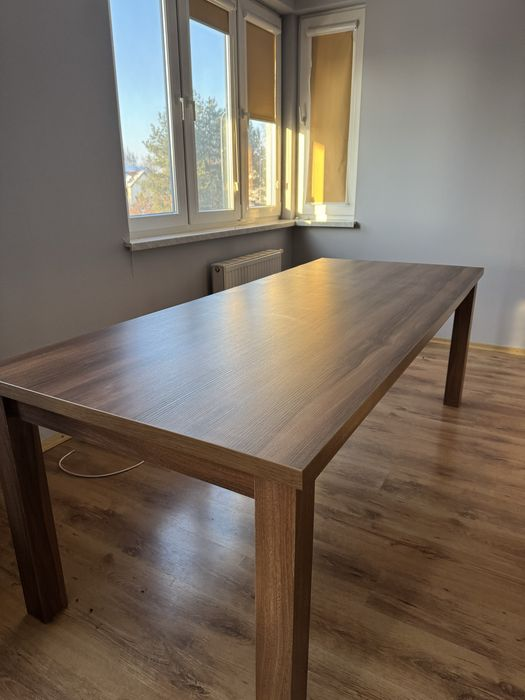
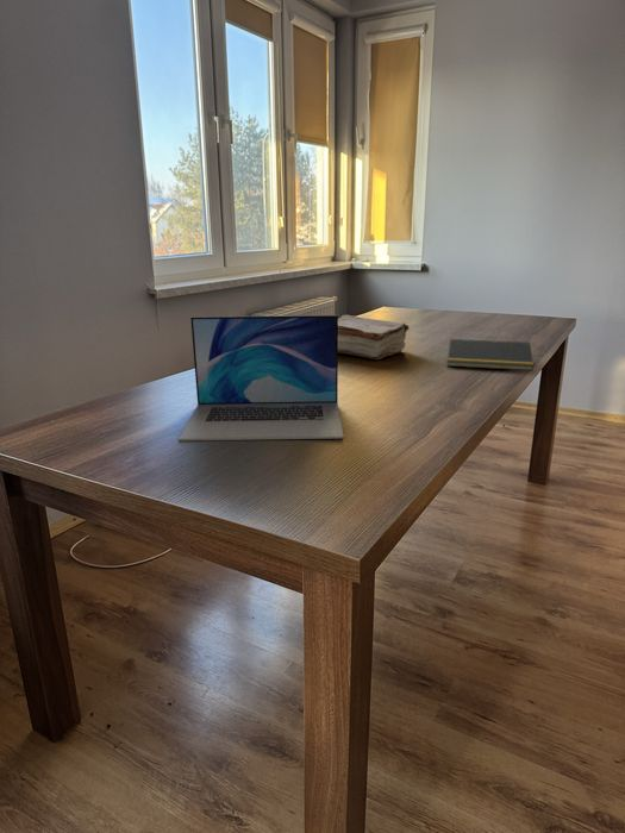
+ book (360, 336)
+ laptop (262, 374)
+ notepad (489, 353)
